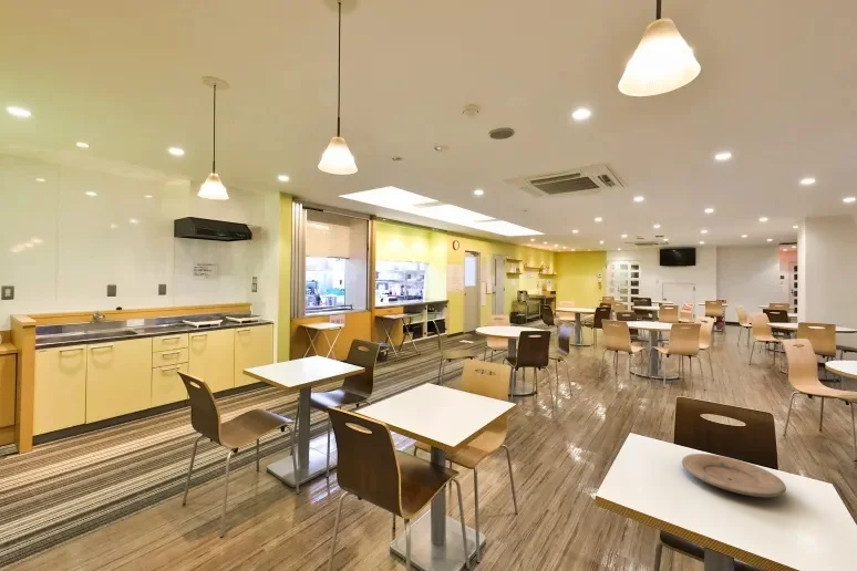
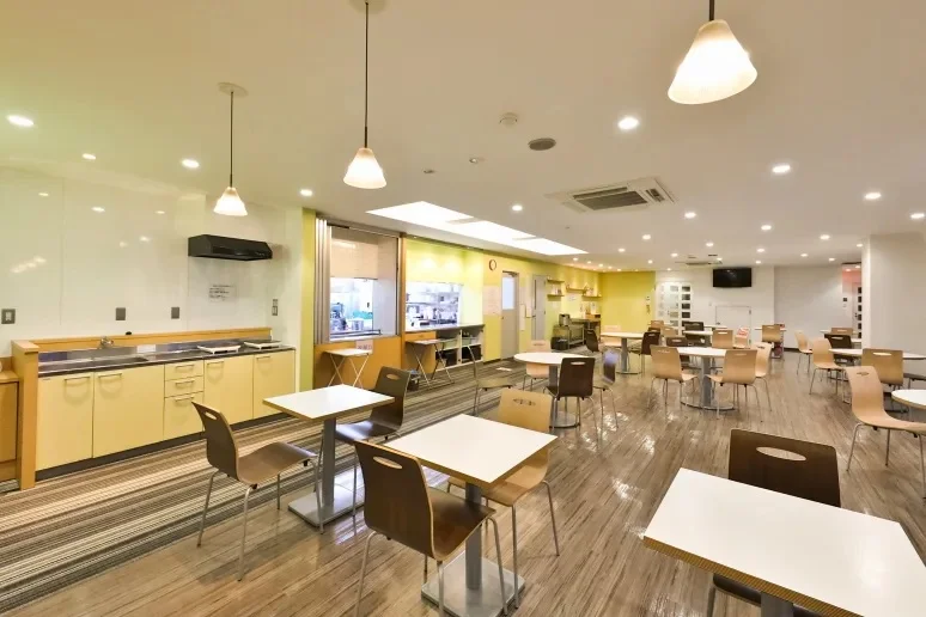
- plate (730, 476)
